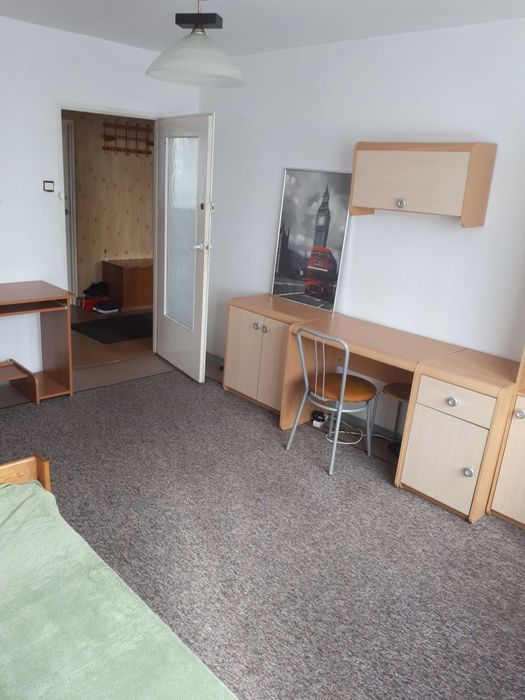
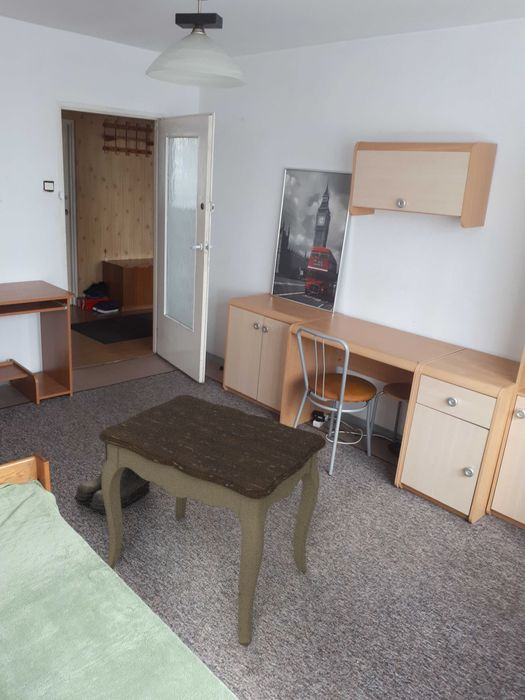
+ side table (211, 504)
+ boots (123, 471)
